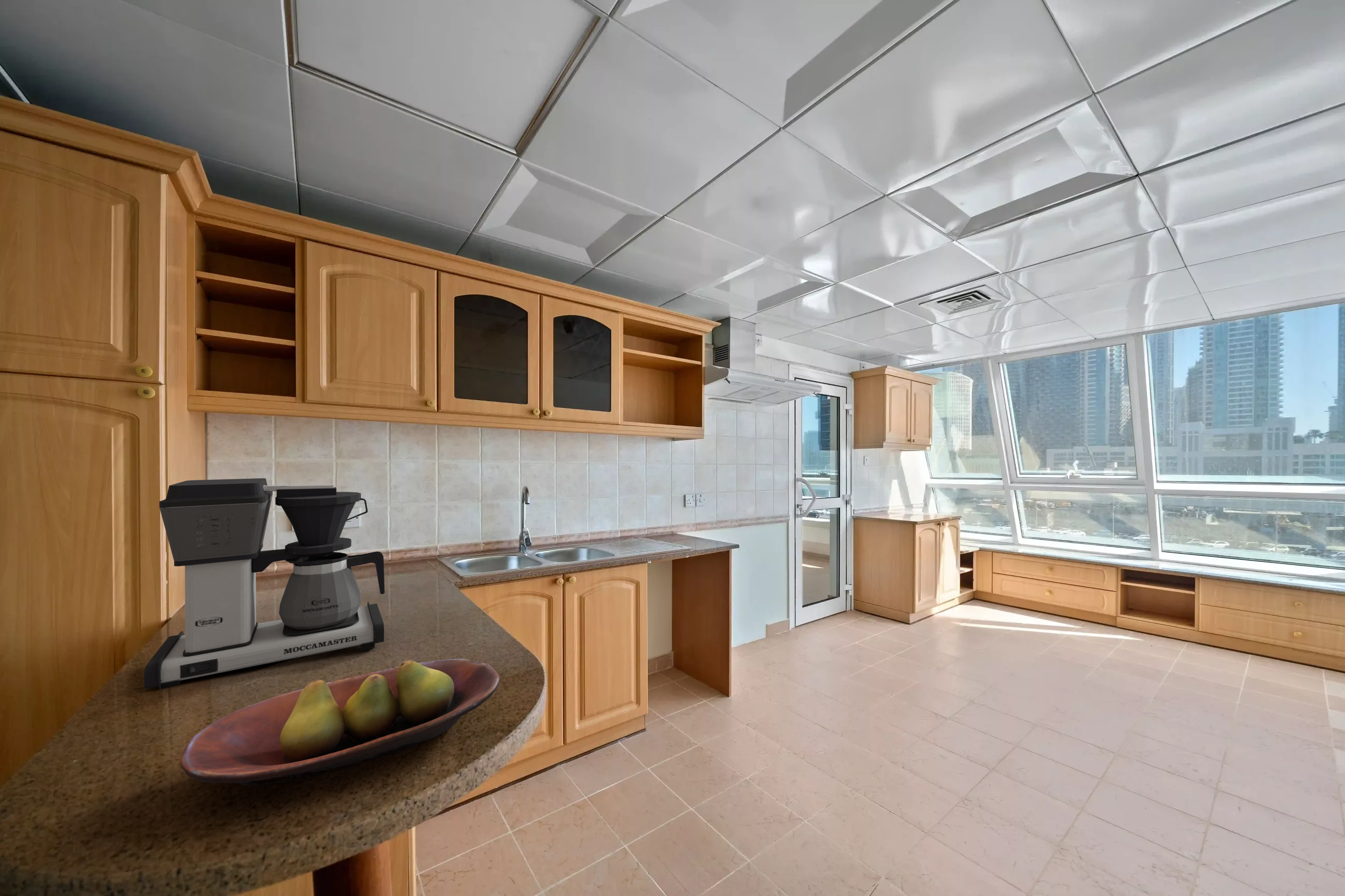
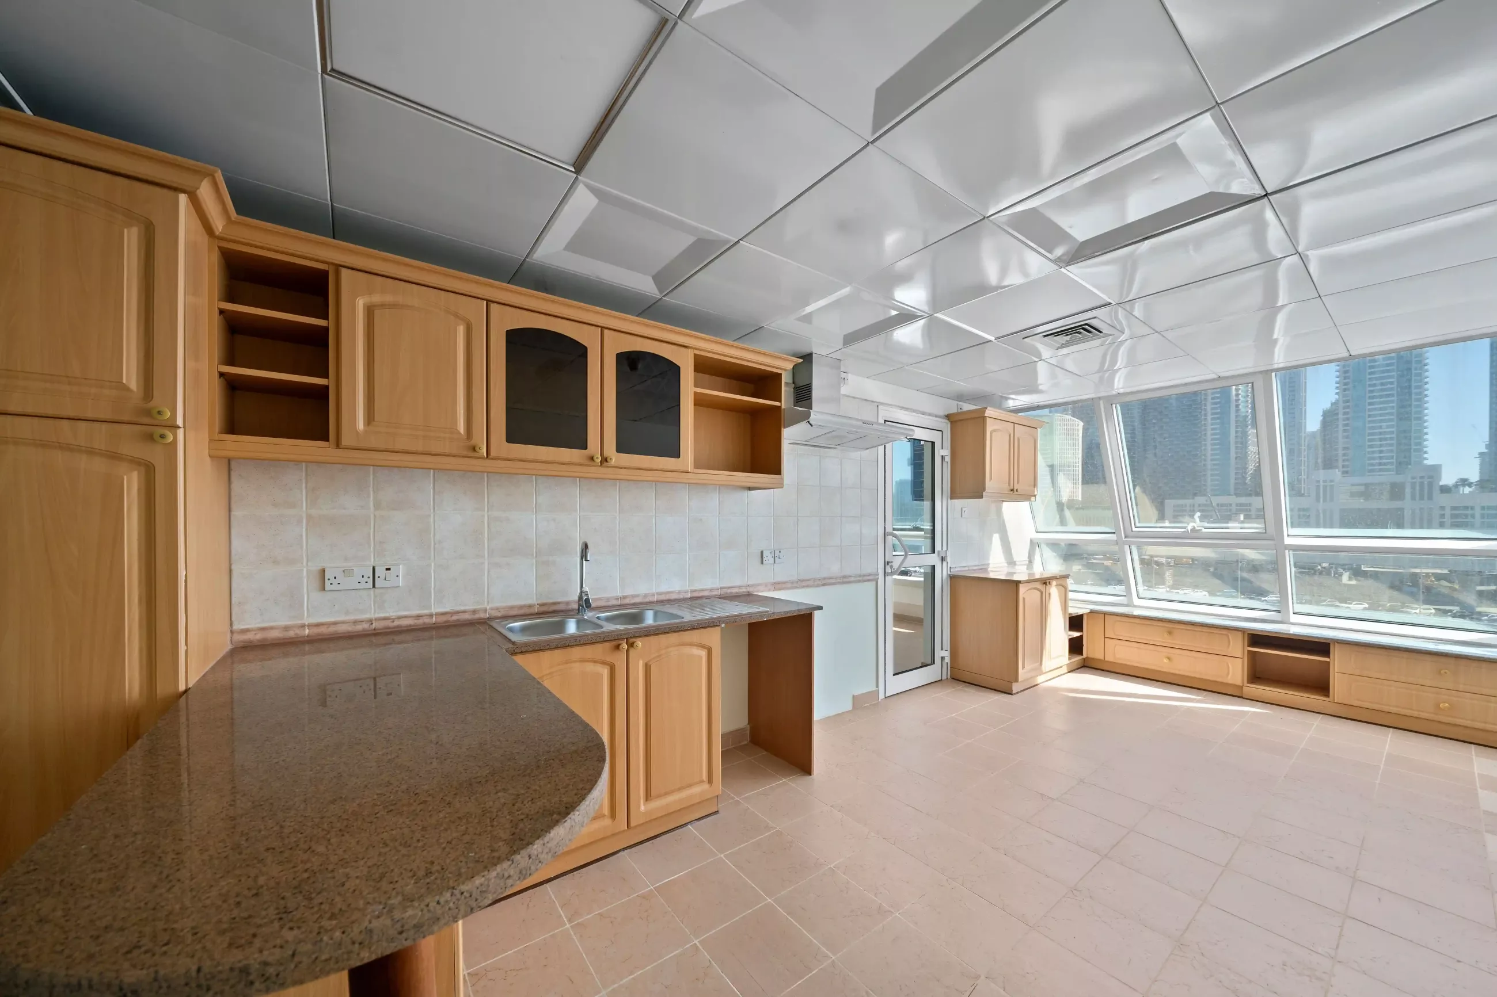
- coffee maker (281, 560)
- fruit bowl (363, 708)
